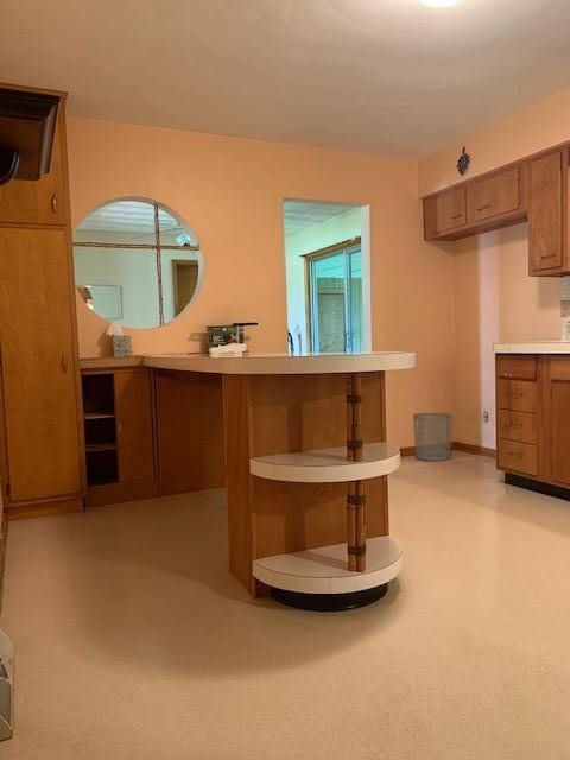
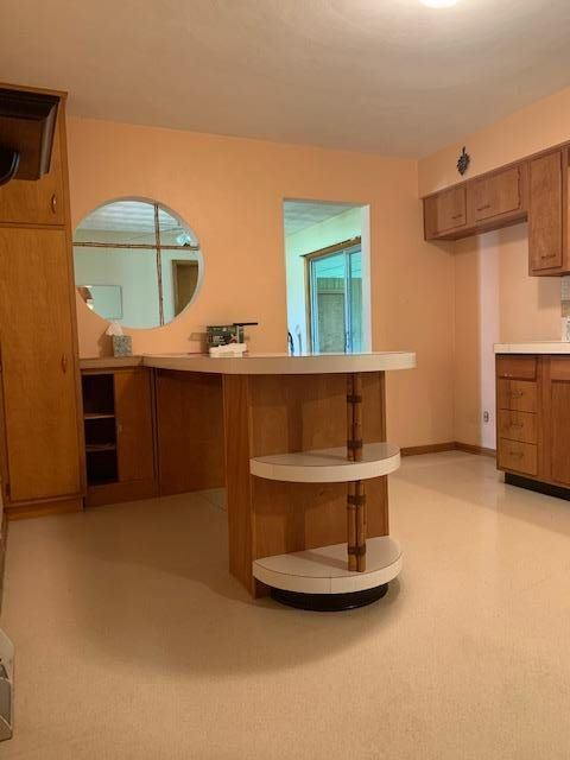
- waste bin (432, 435)
